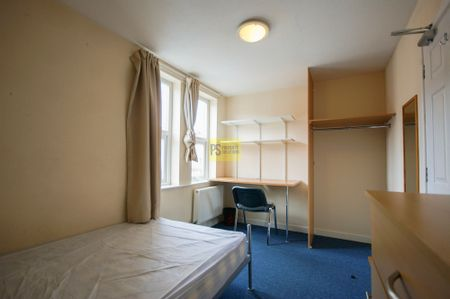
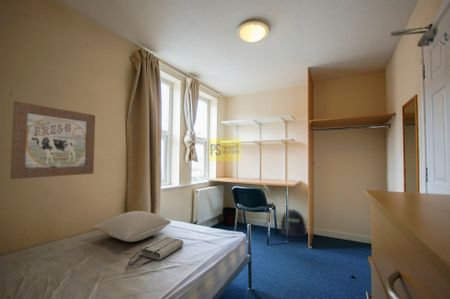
+ pillow (132, 224)
+ tote bag (155, 251)
+ wall art (58, 142)
+ backpack (293, 221)
